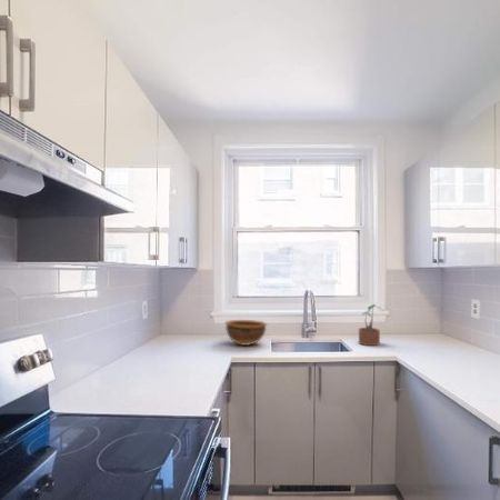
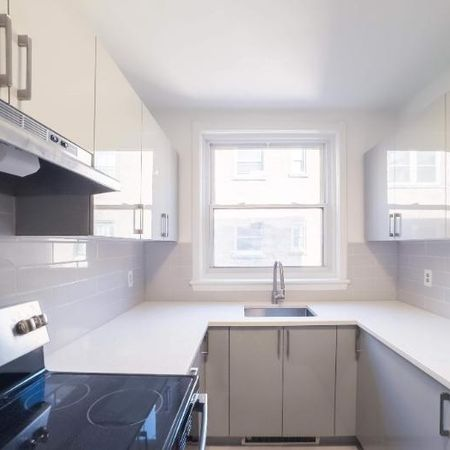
- potted plant (371, 323)
- bowl (246, 332)
